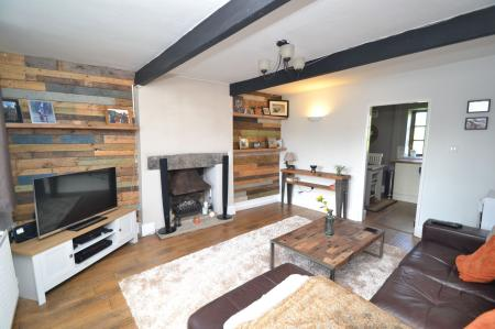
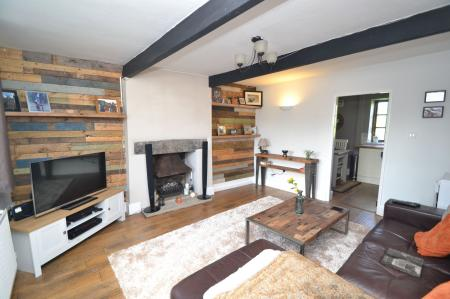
+ magazine (402, 260)
